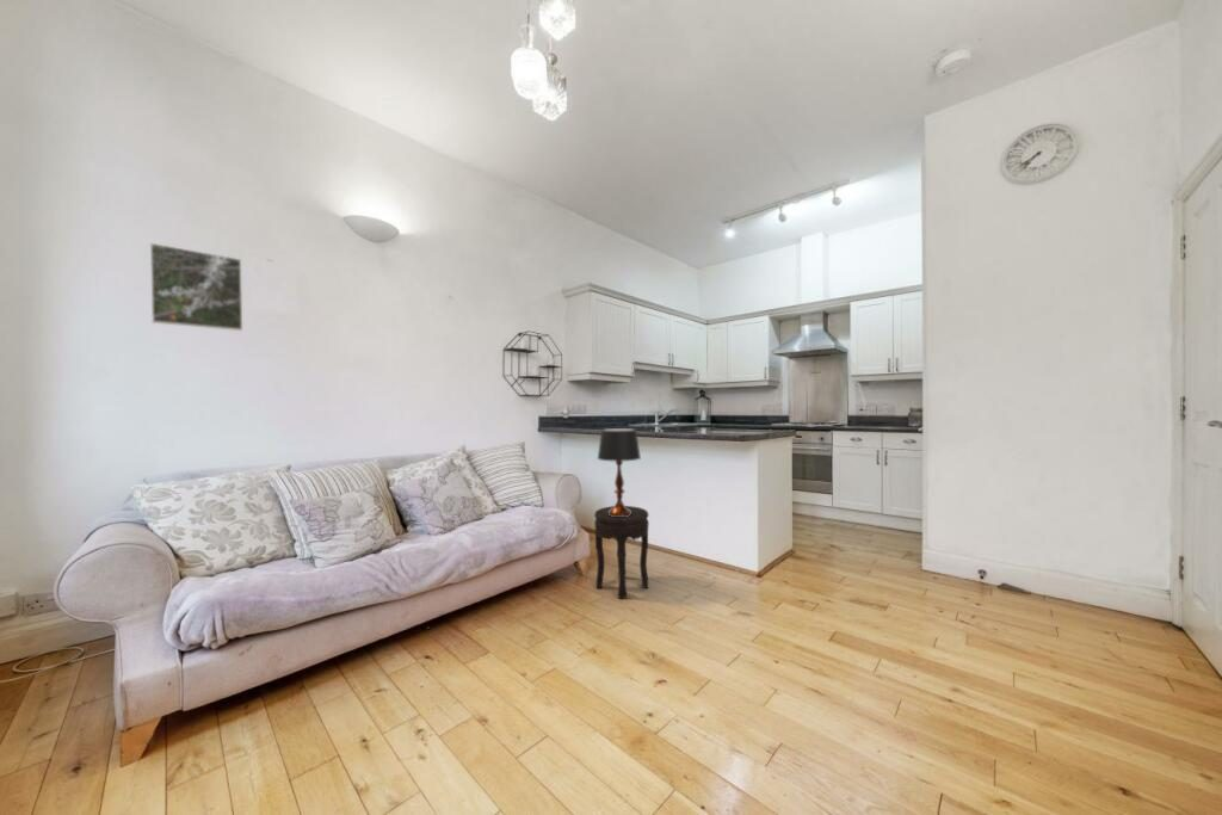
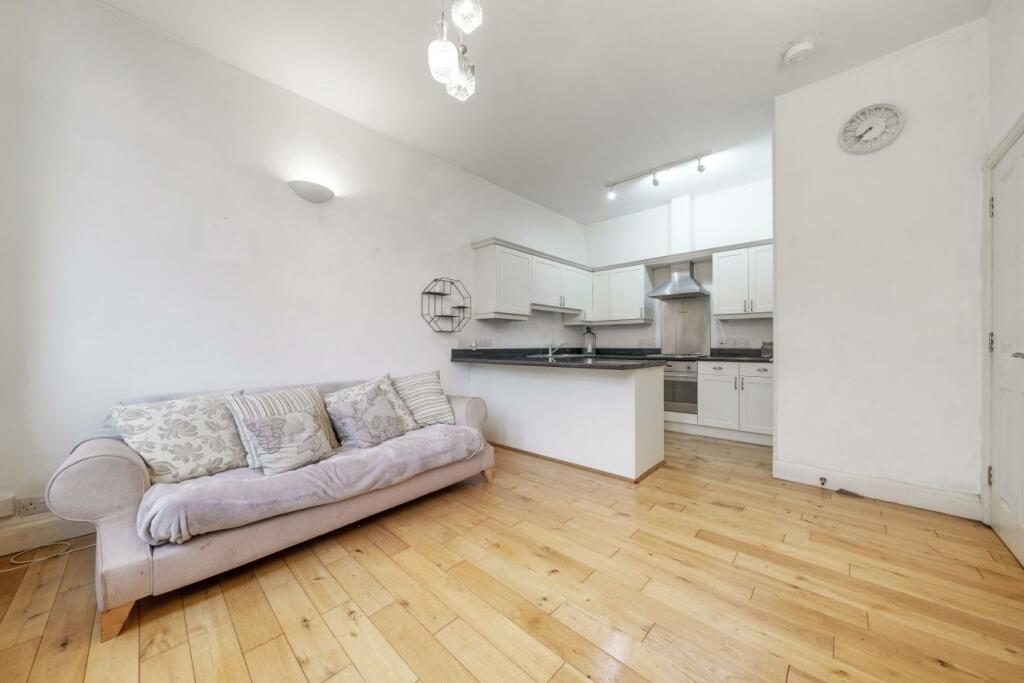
- table lamp (618, 471)
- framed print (198, 289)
- side table (622, 549)
